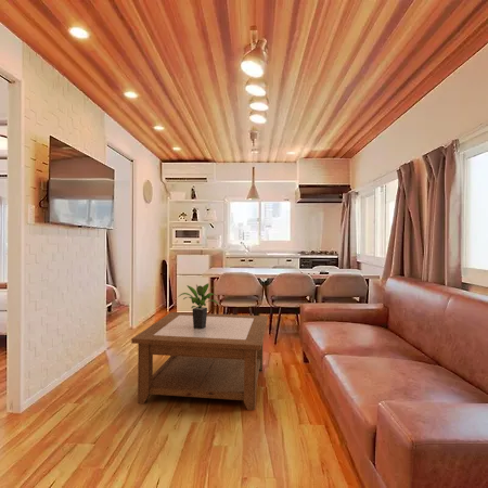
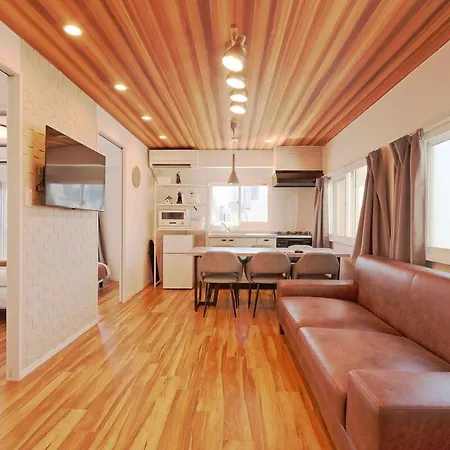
- coffee table (207, 355)
- potted plant (198, 305)
